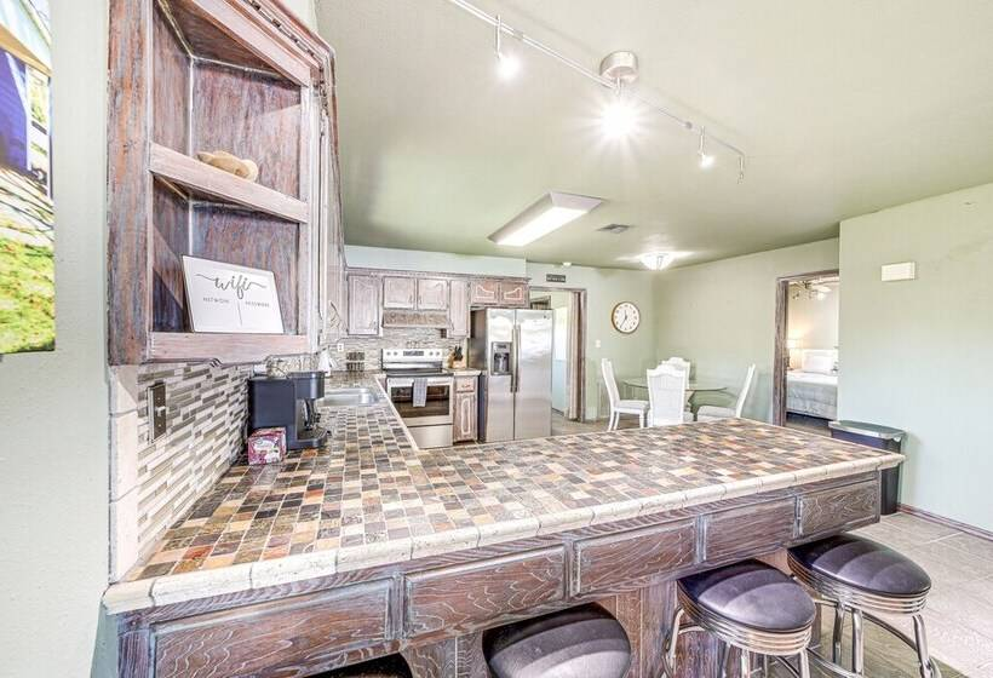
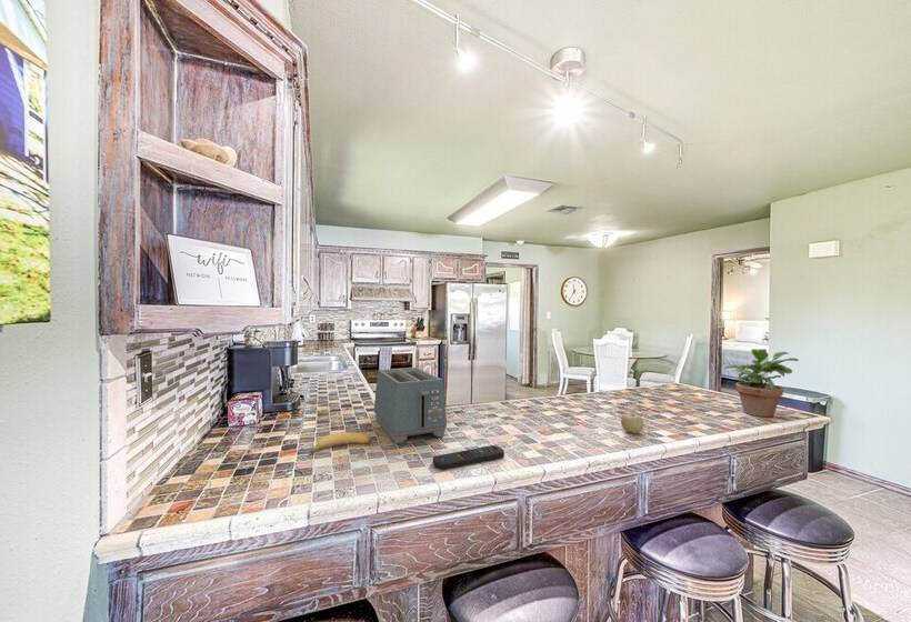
+ fruit (631, 421)
+ toaster (409, 402)
+ potted plant (759, 379)
+ remote control (469, 455)
+ banana (341, 440)
